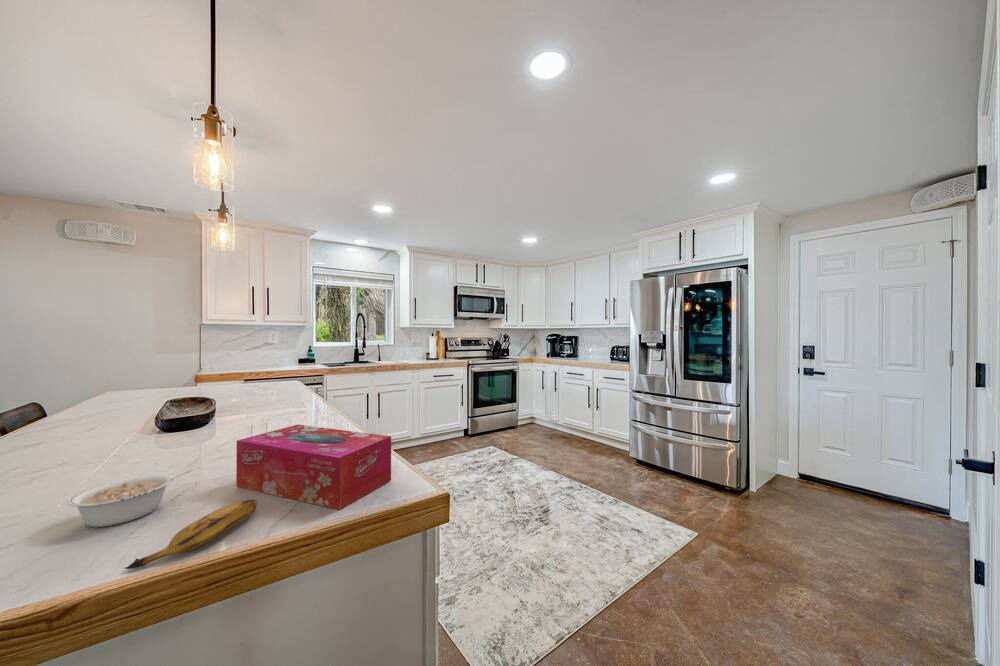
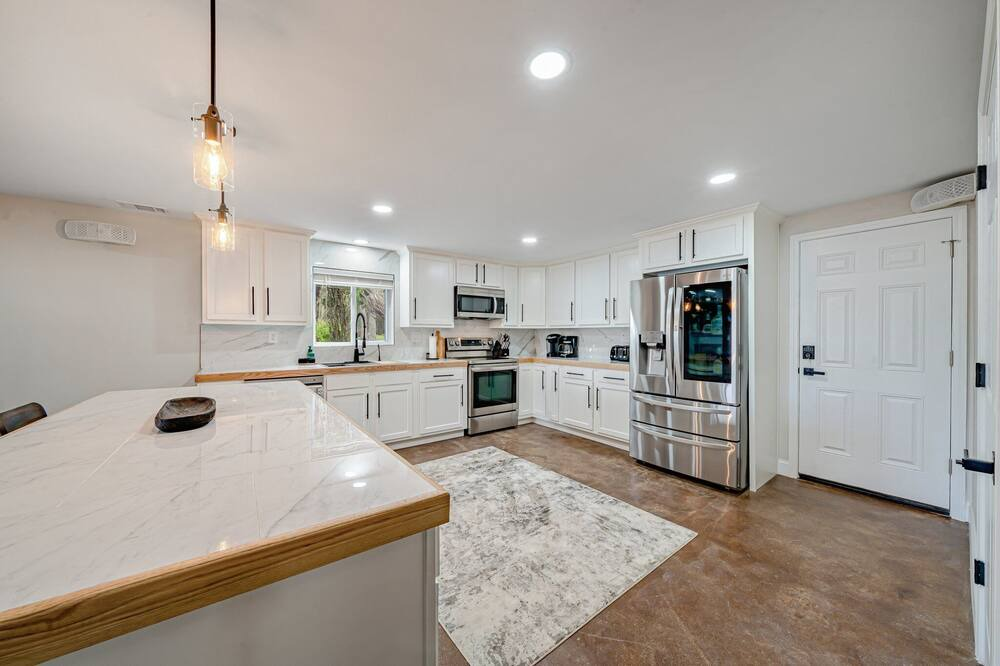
- legume (128, 497)
- banana (208, 525)
- tissue box (315, 460)
